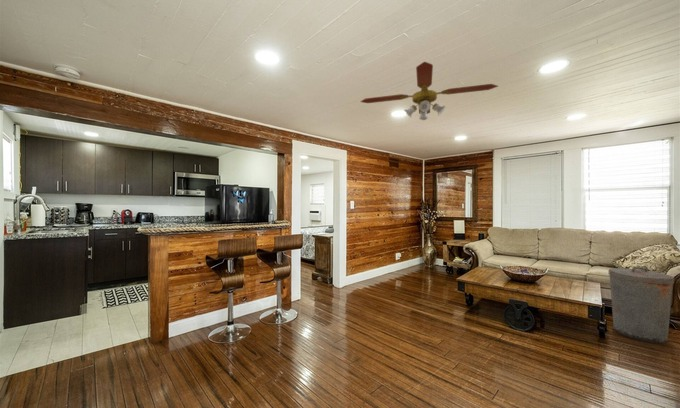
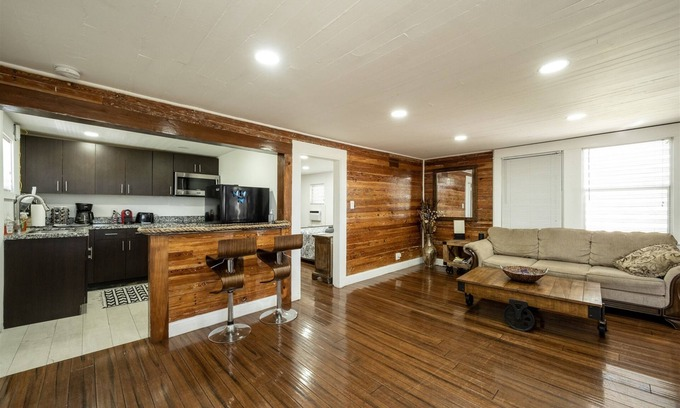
- trash can (639, 300)
- ceiling fan (424, 98)
